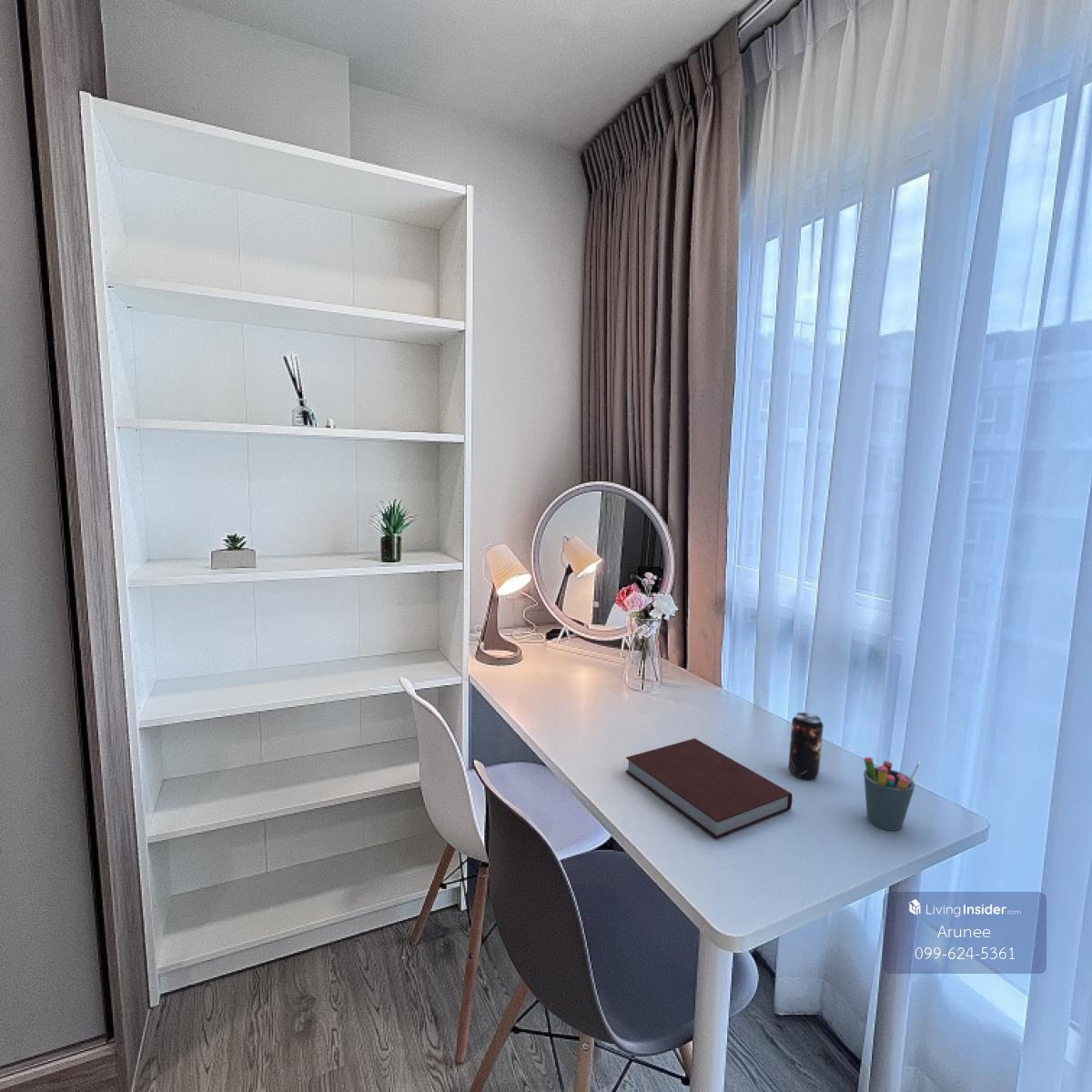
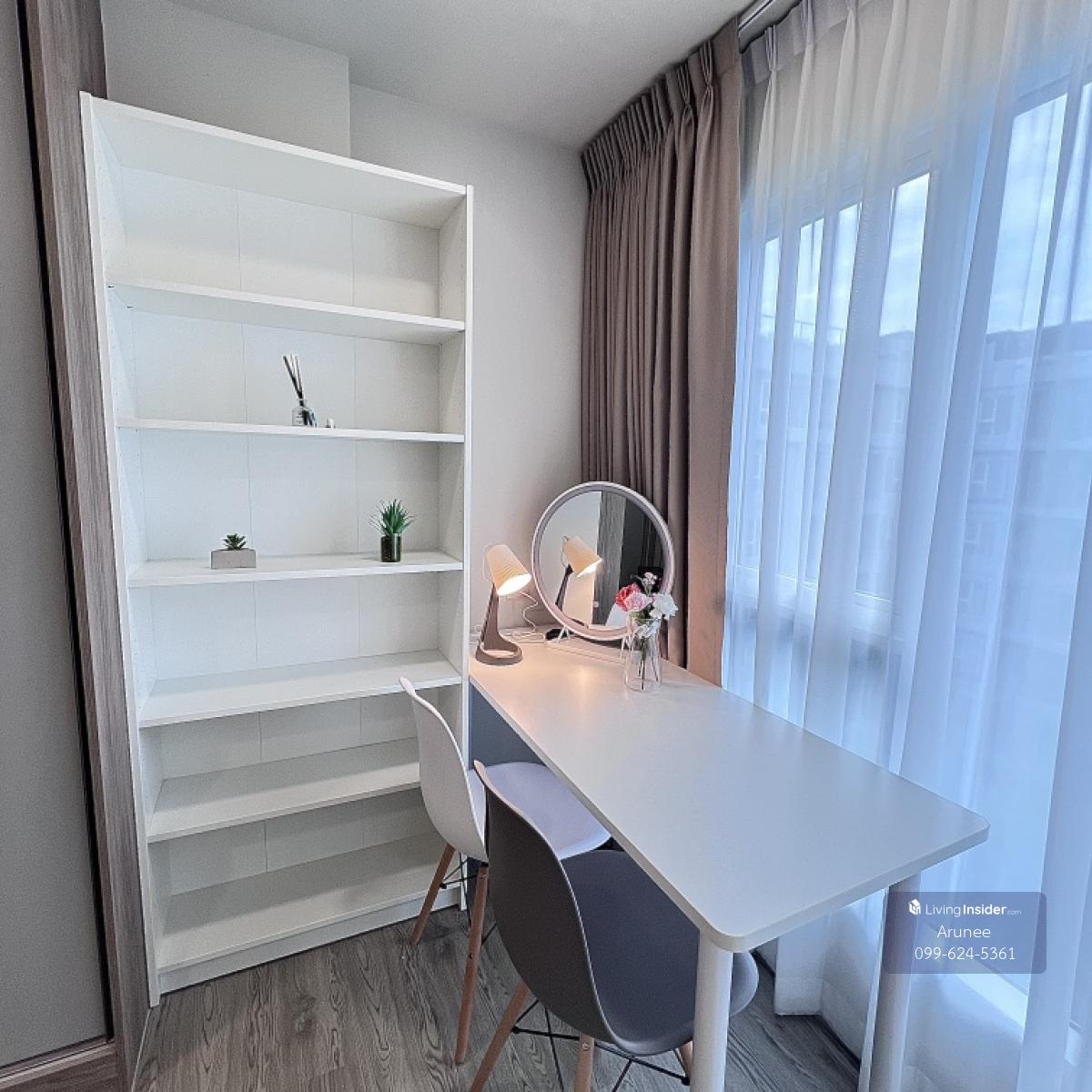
- notebook (704, 782)
- pen holder (887, 788)
- beverage can (805, 744)
